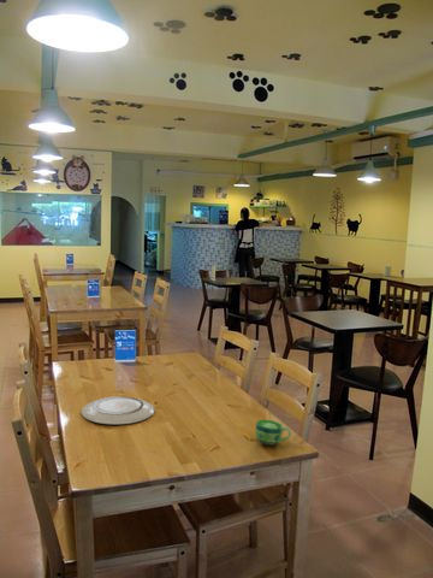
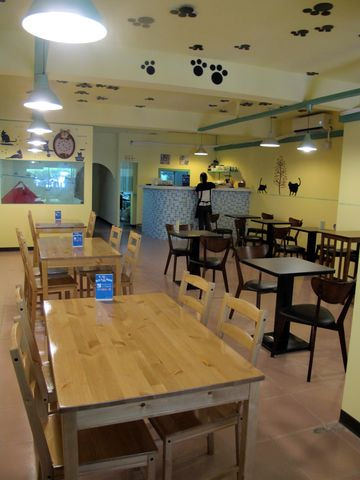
- plate (118, 407)
- cup (273, 432)
